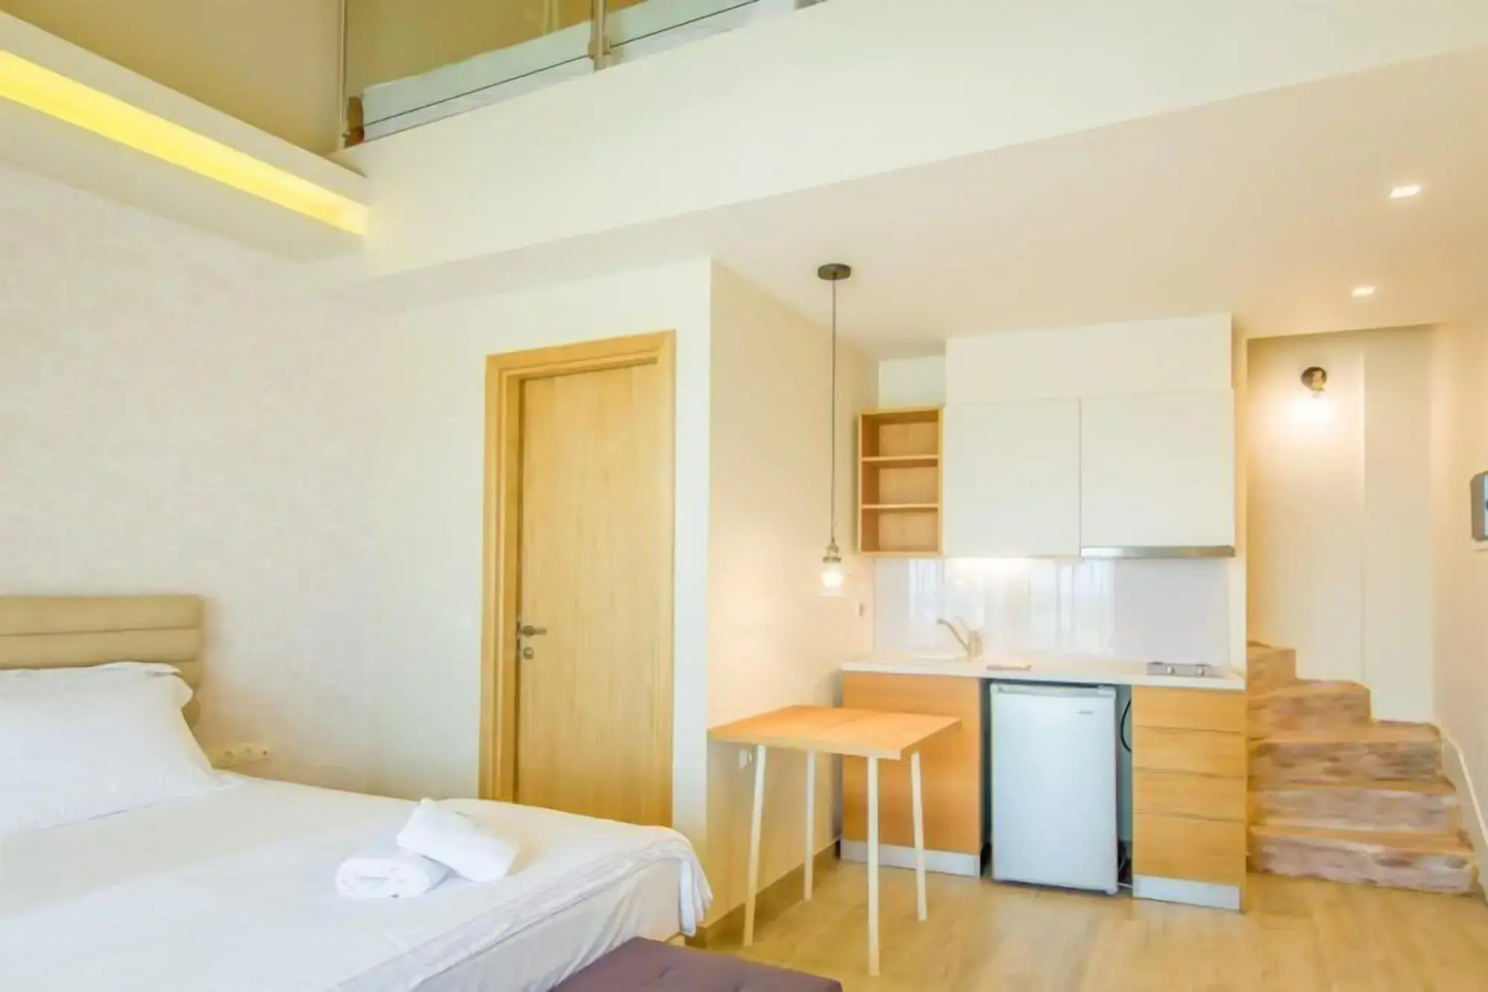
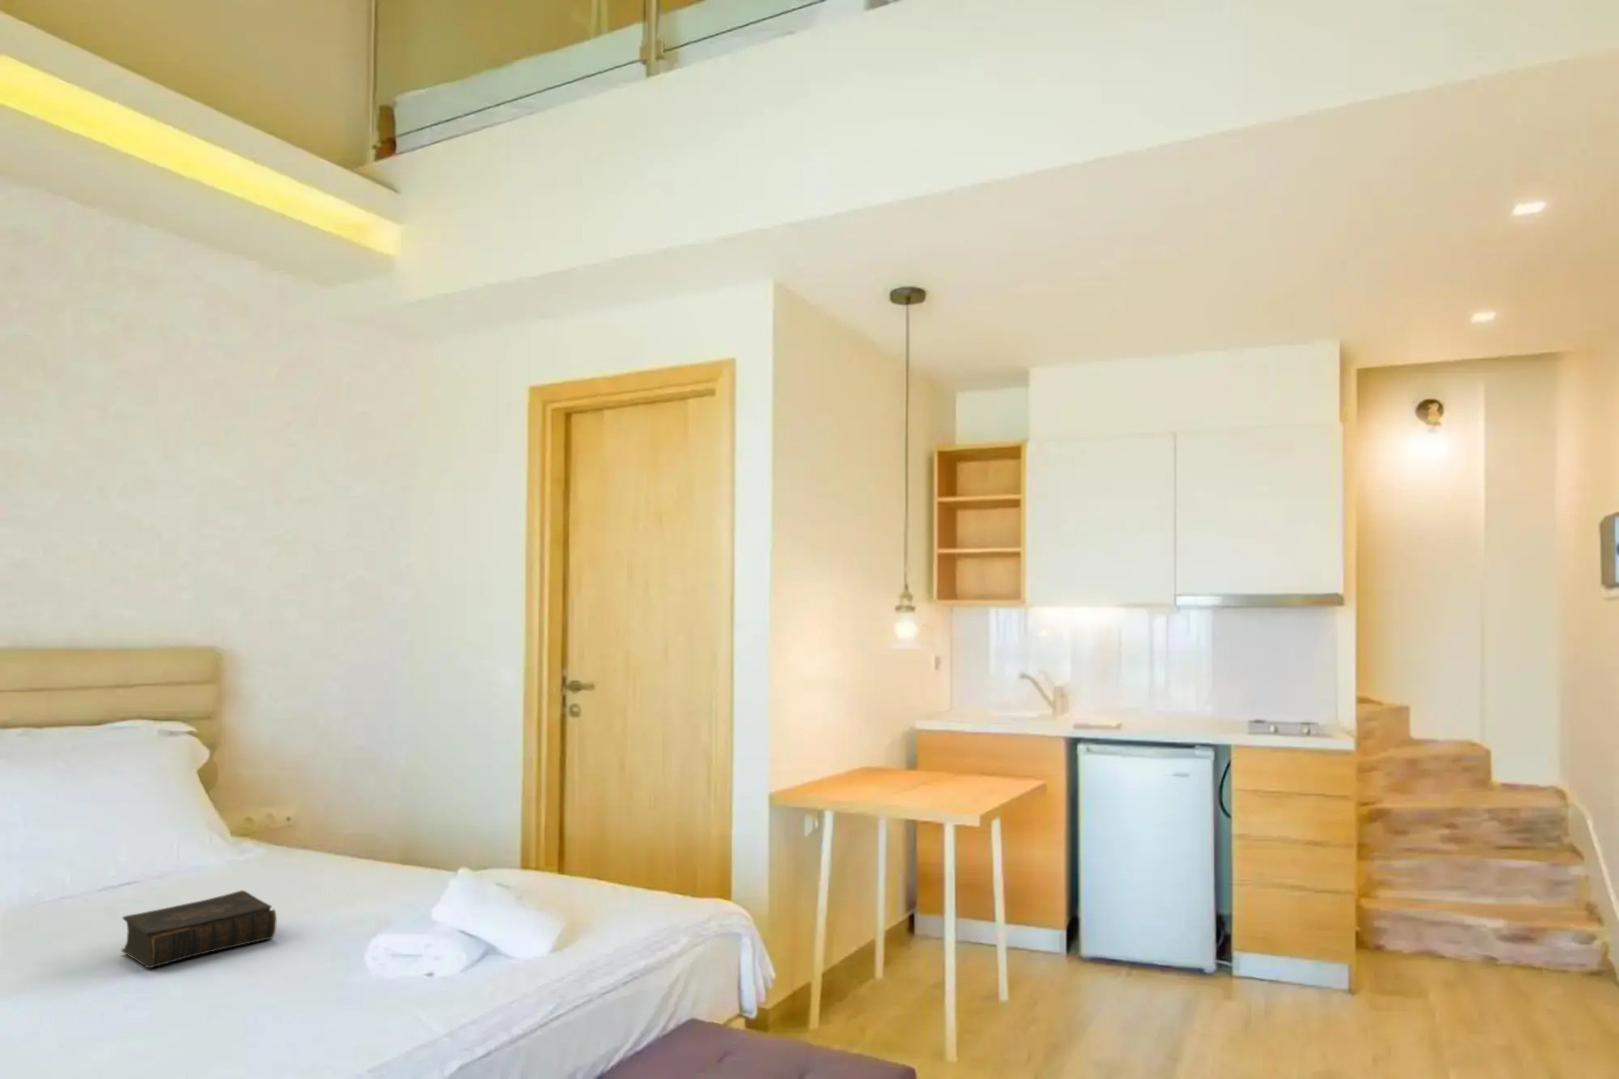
+ book (199, 927)
